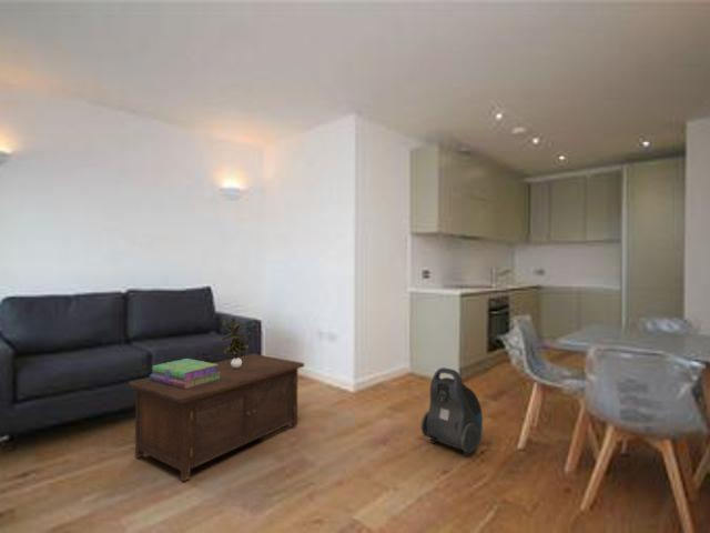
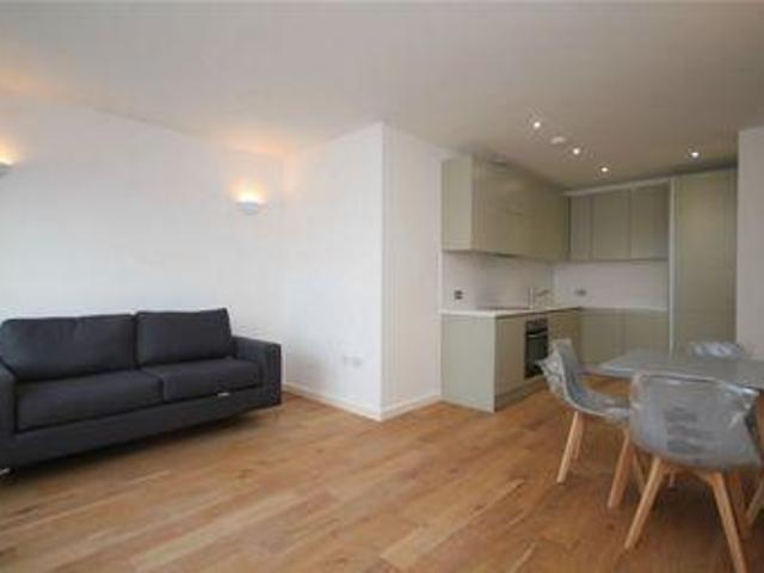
- potted plant (233, 341)
- stack of books (185, 372)
- vacuum cleaner (454, 406)
- cabinet (224, 406)
